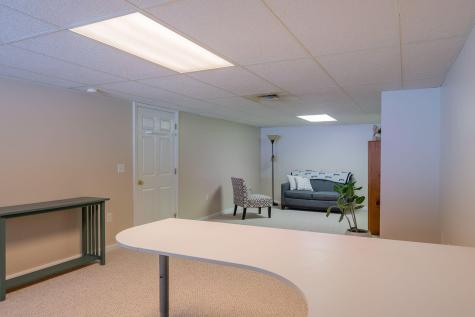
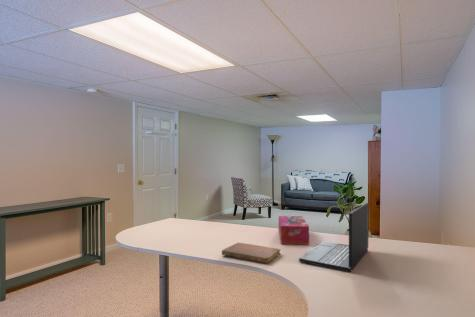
+ tissue box (292, 229)
+ laptop (331, 242)
+ notebook (251, 252)
